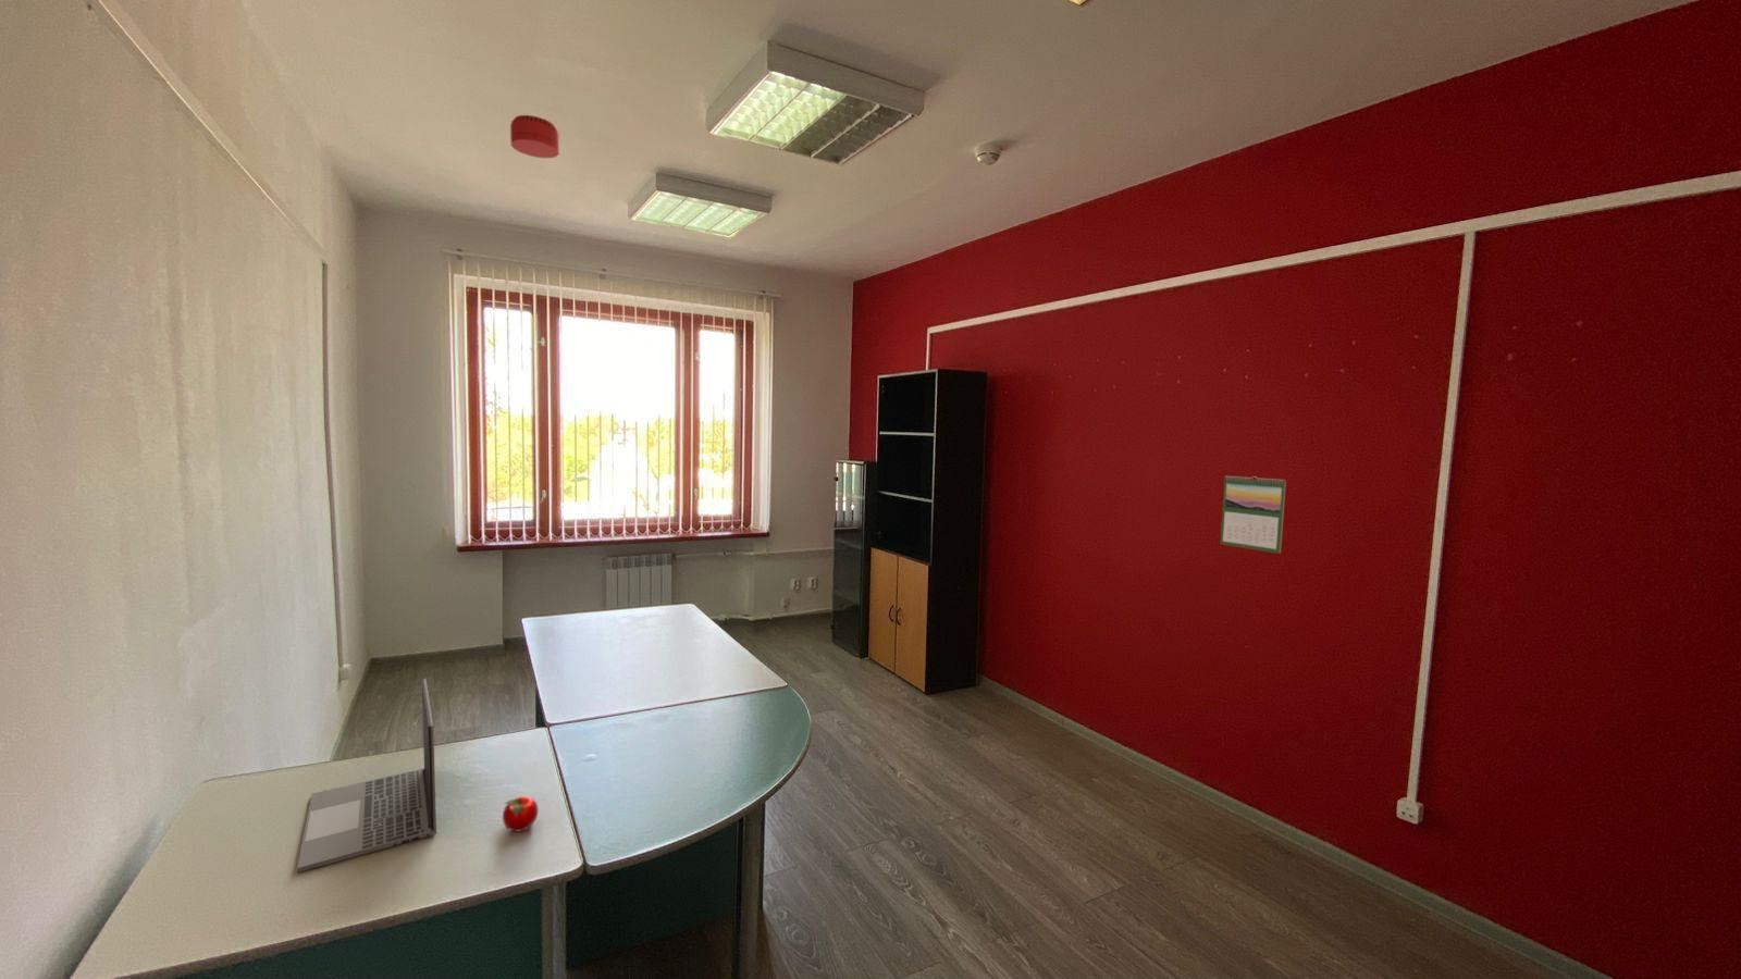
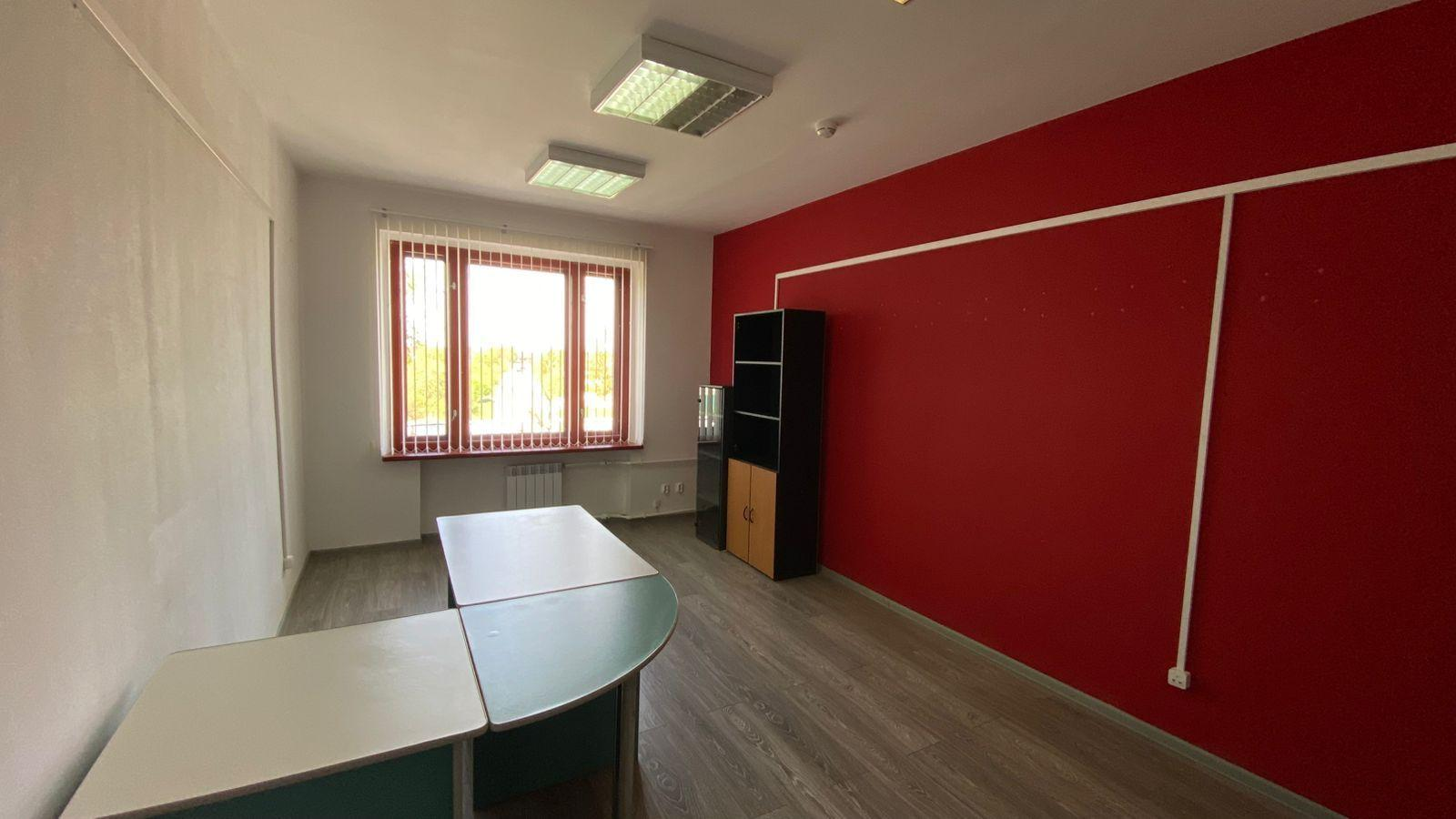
- laptop (369, 779)
- calendar (1251, 513)
- smoke detector (534, 136)
- apple (519, 814)
